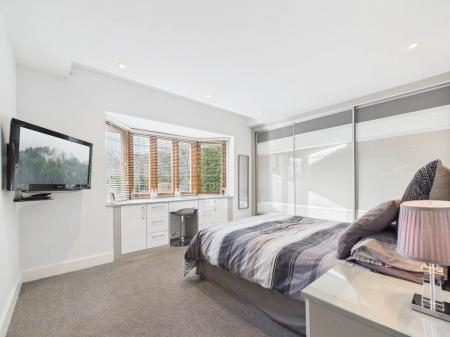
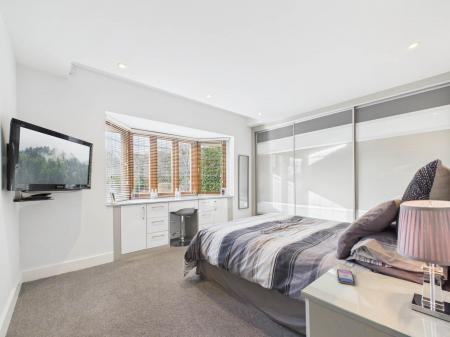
+ smartphone (345, 276)
